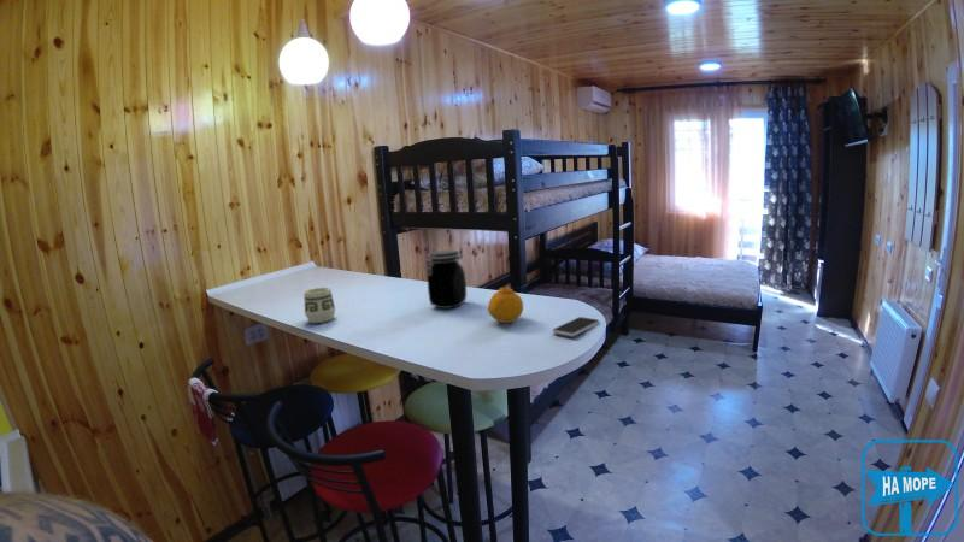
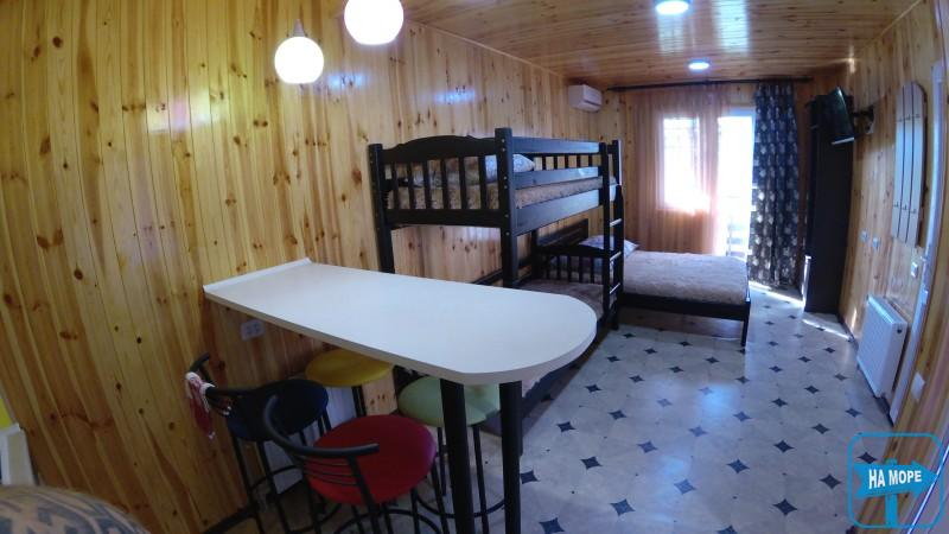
- smartphone (576, 325)
- jar (446, 278)
- fruit (505, 305)
- cup (319, 305)
